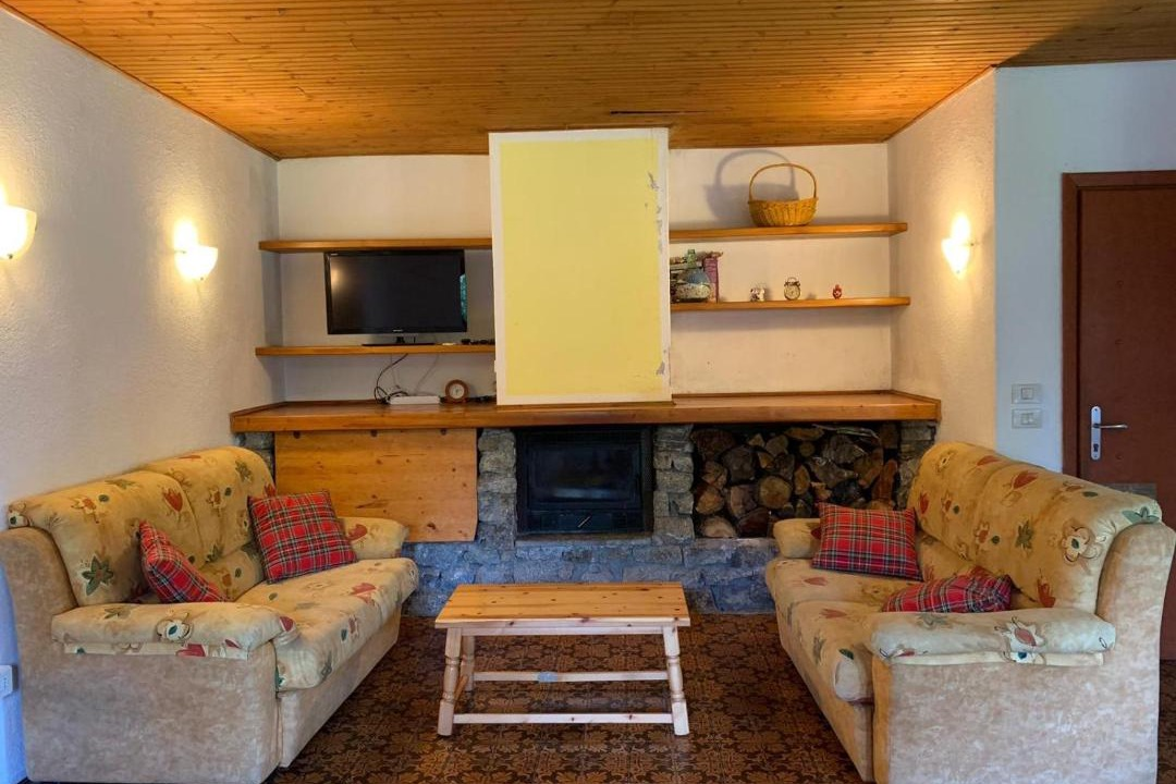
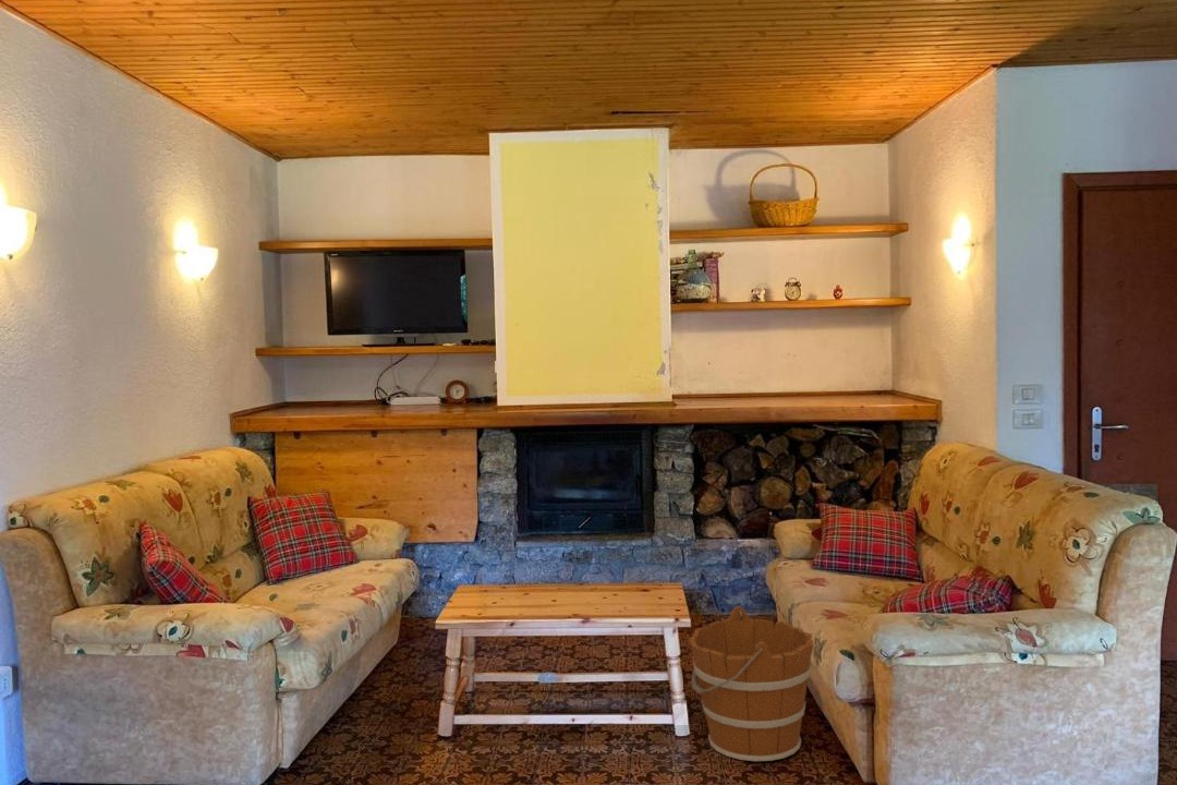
+ bucket (751, 681)
